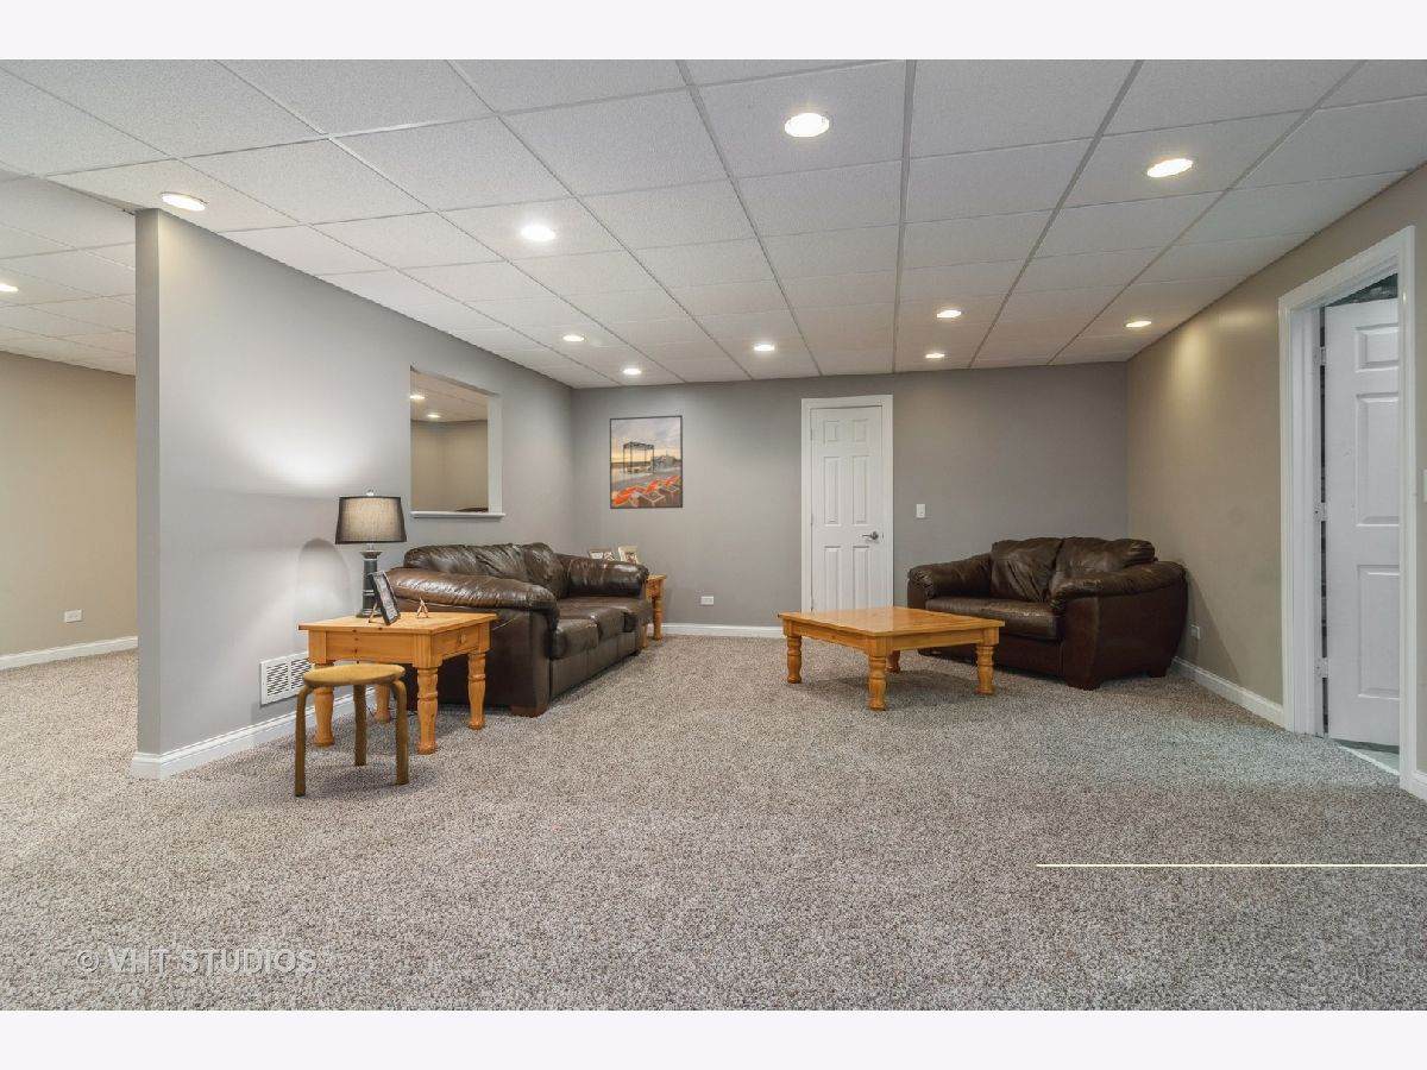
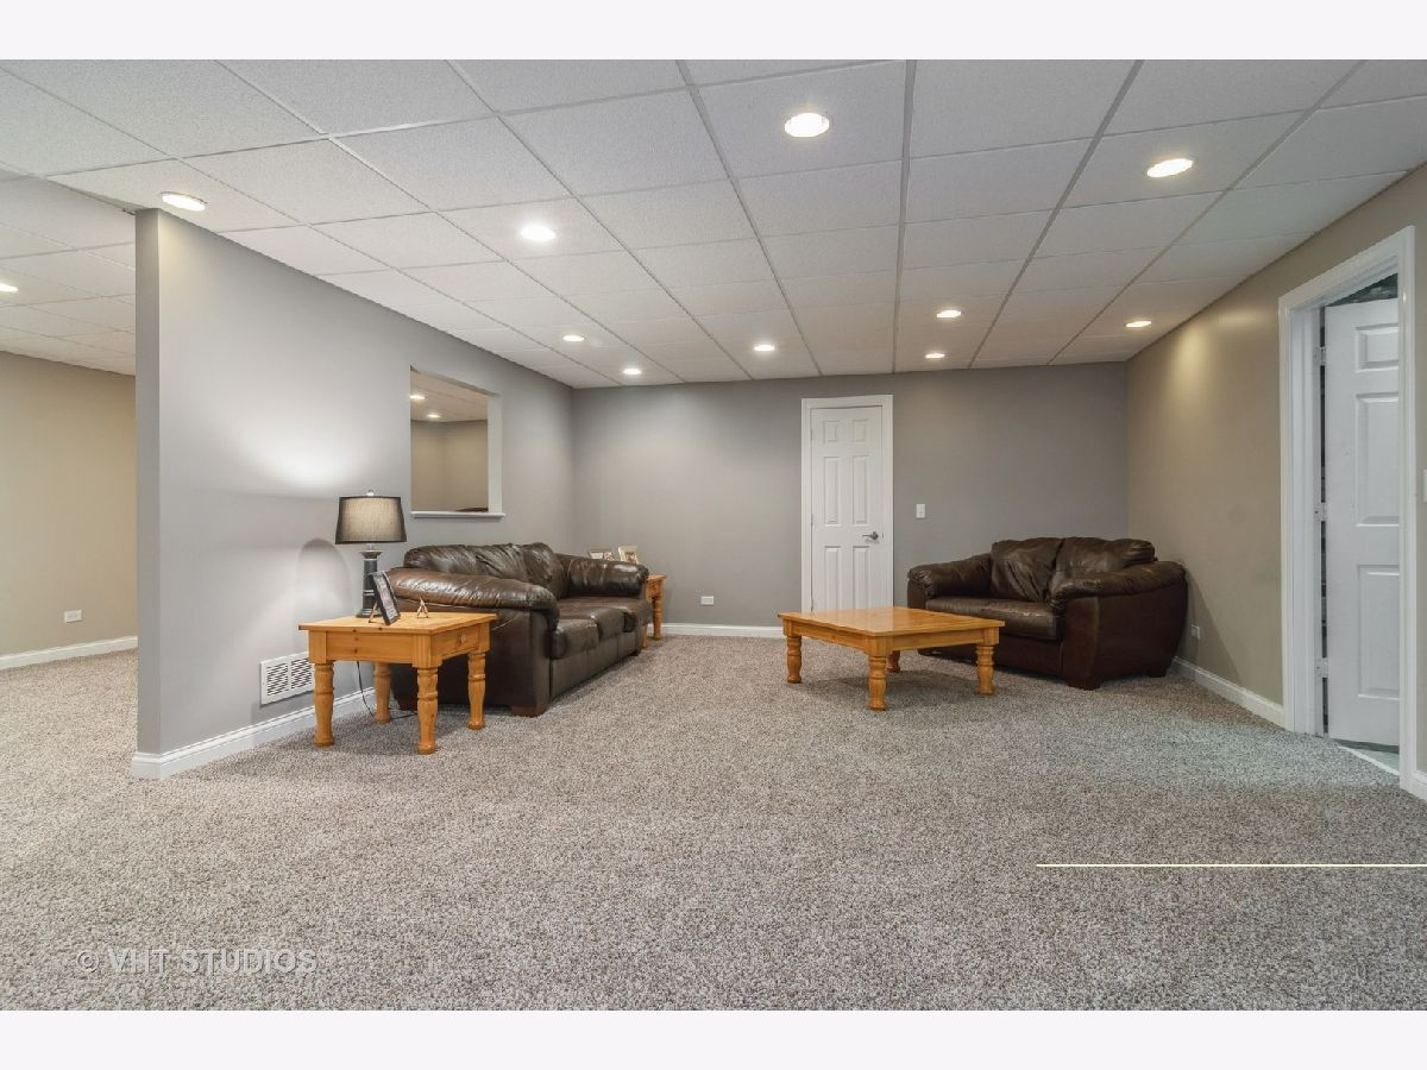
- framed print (646, 462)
- stool (357, 723)
